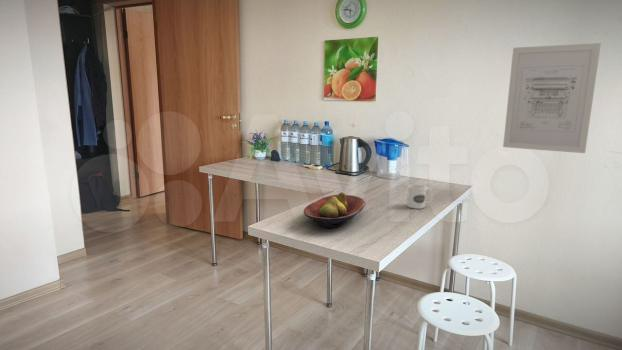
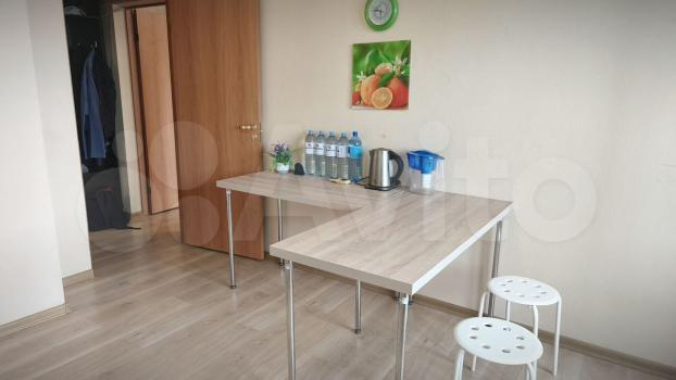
- wall art (548, 99)
- mug (420, 196)
- fruit bowl (335, 206)
